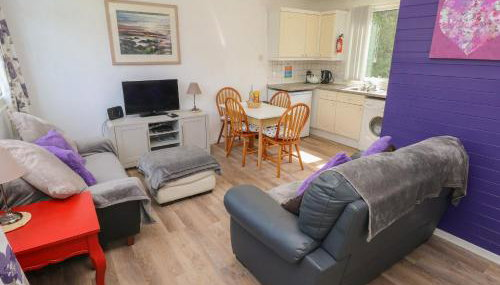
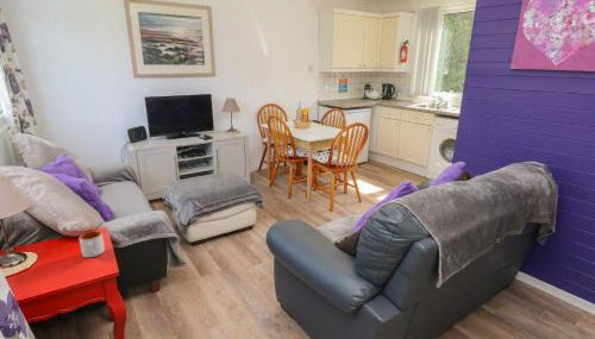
+ mug (92, 245)
